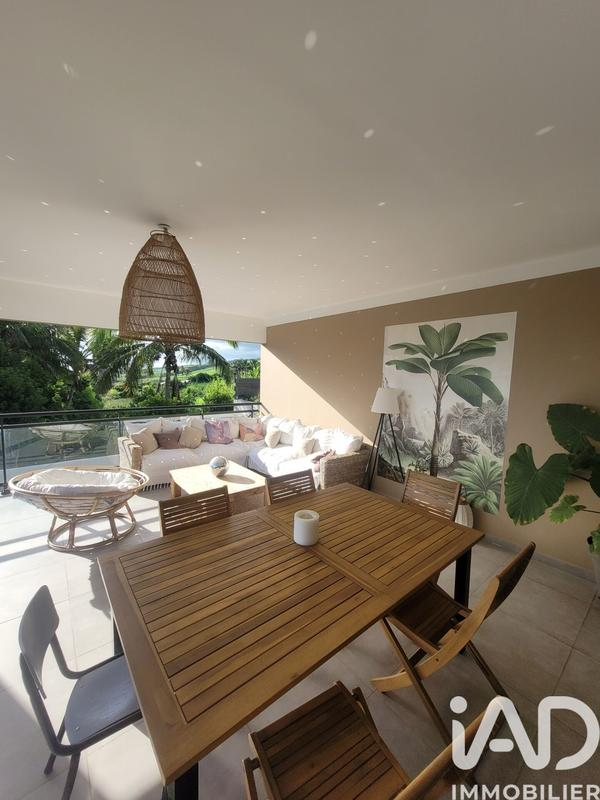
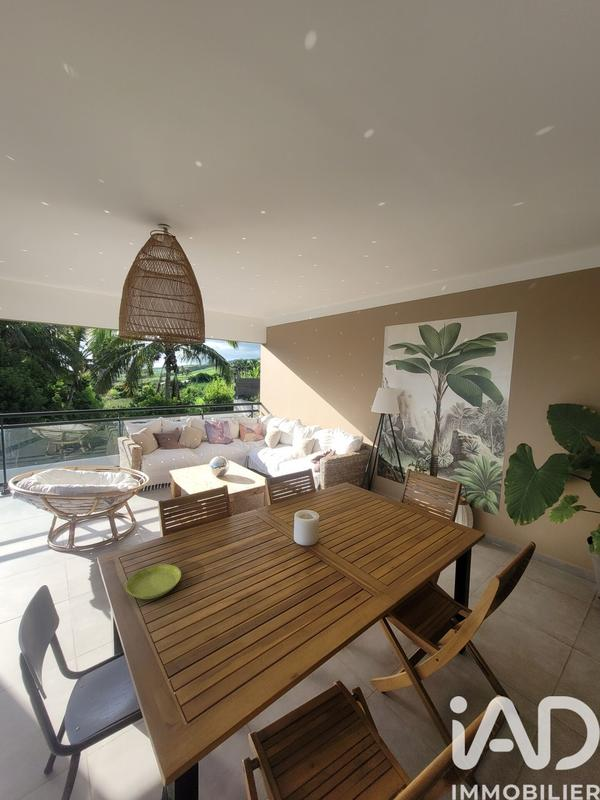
+ saucer (154, 582)
